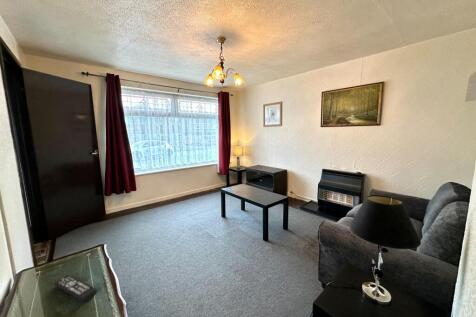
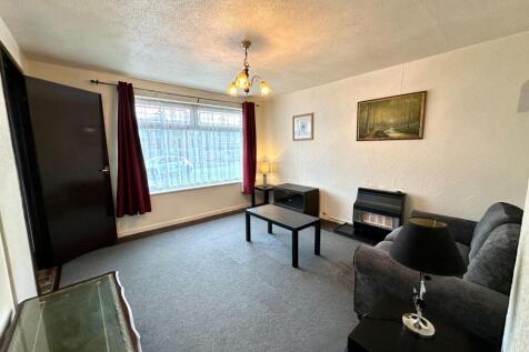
- remote control (75, 287)
